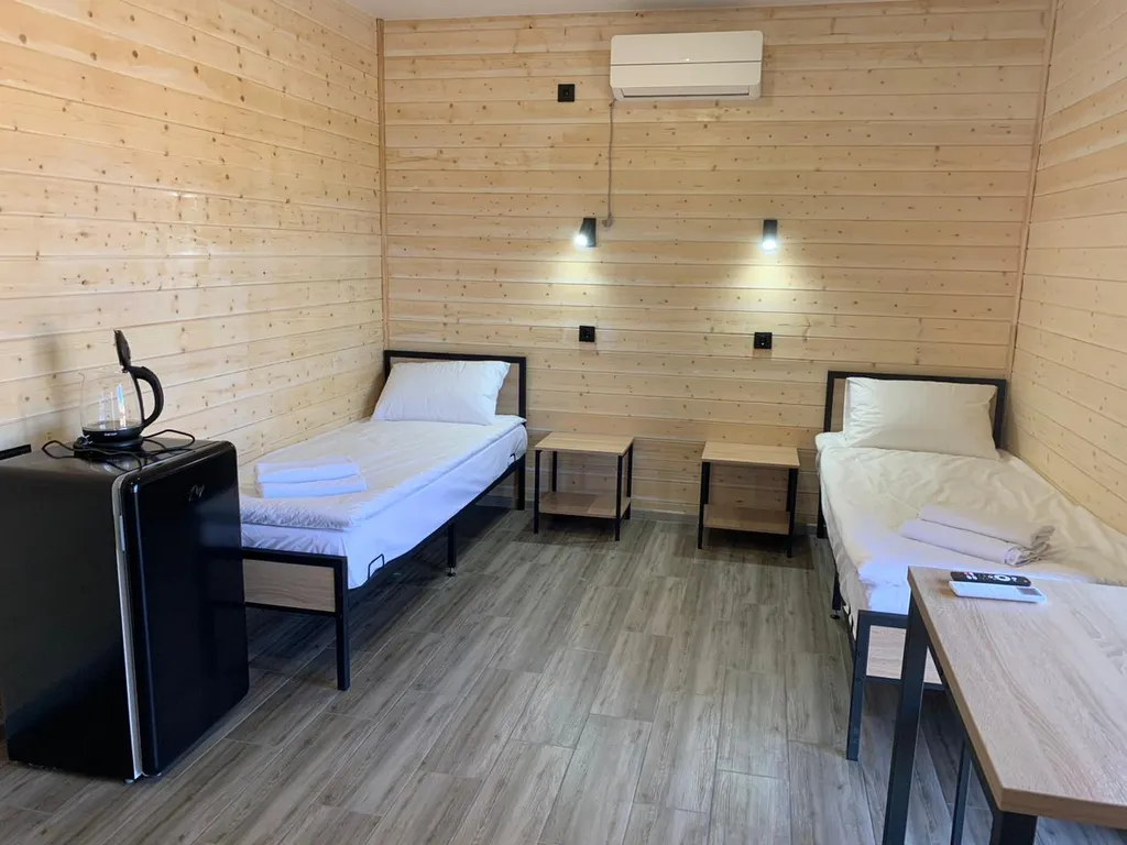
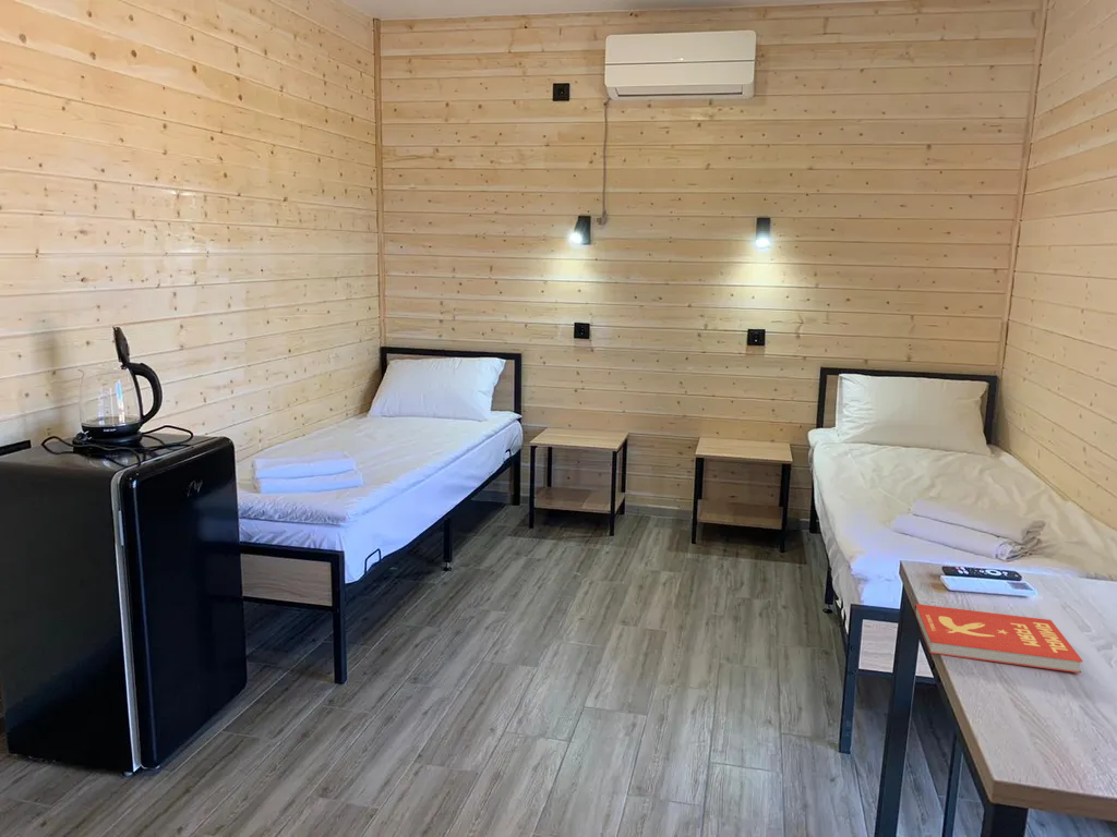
+ book (992, 634)
